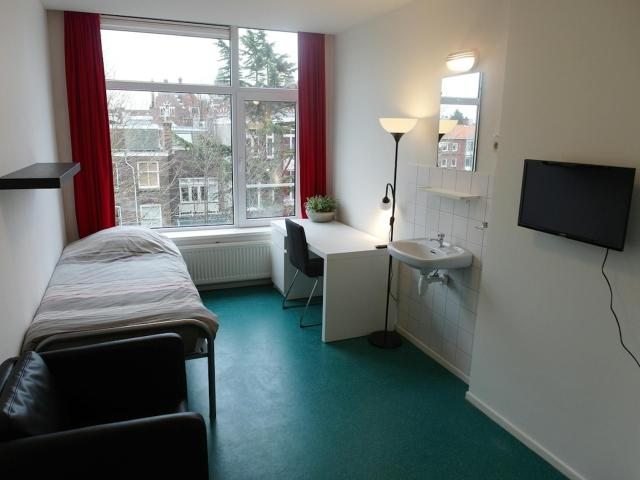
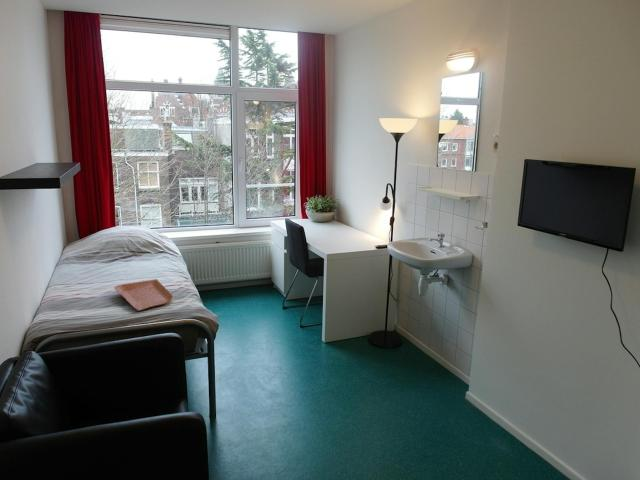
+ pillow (143, 294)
